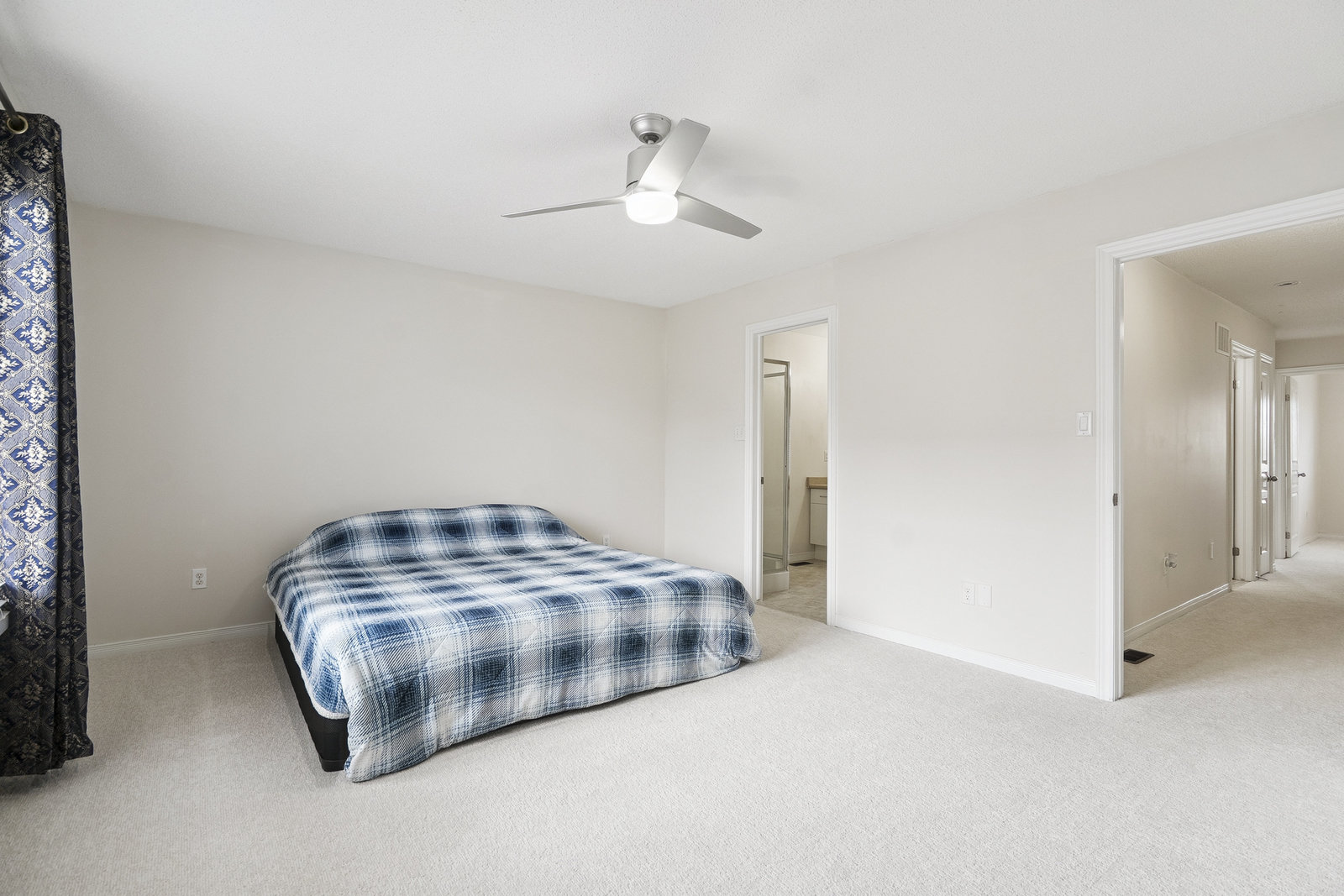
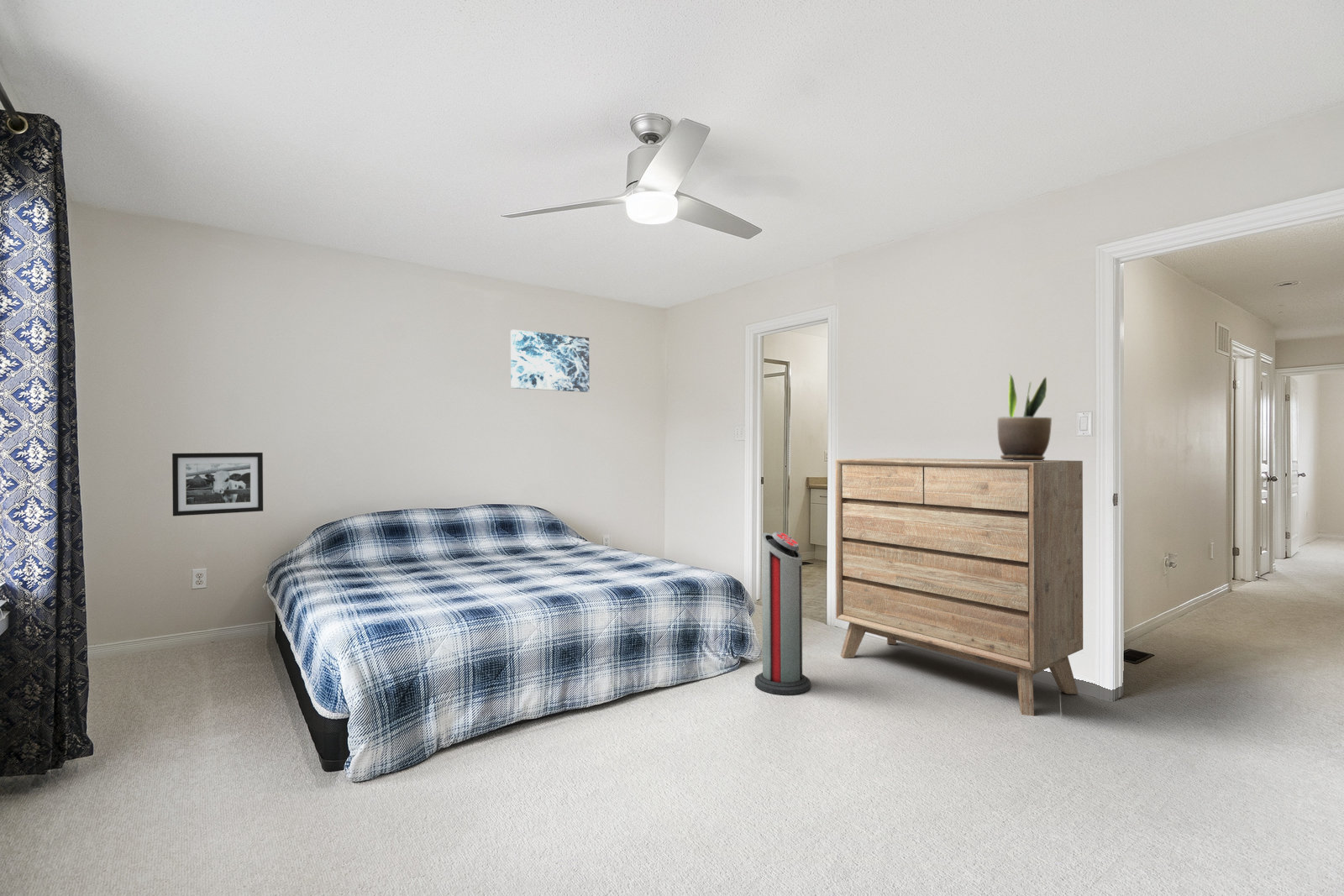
+ picture frame (218, 483)
+ wall art (551, 362)
+ potted plant (1024, 415)
+ dresser (948, 566)
+ air purifier (782, 608)
